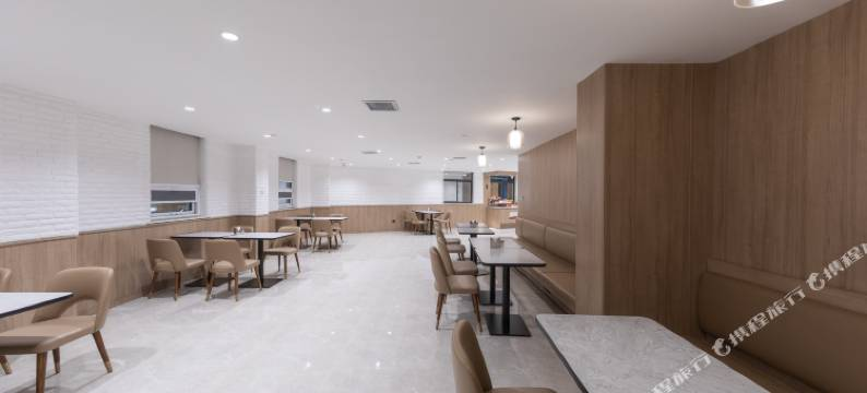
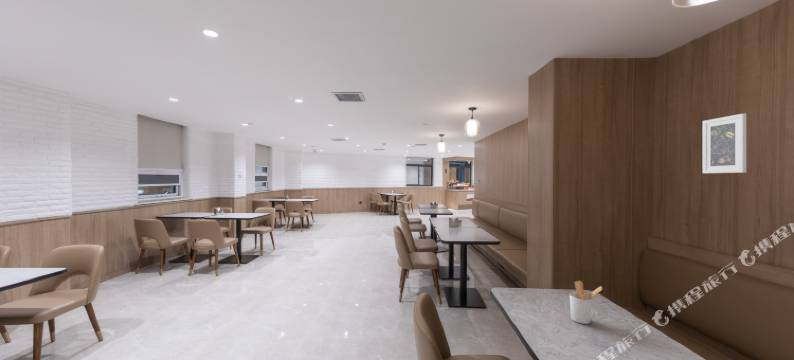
+ utensil holder (586, 302)
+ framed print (723, 145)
